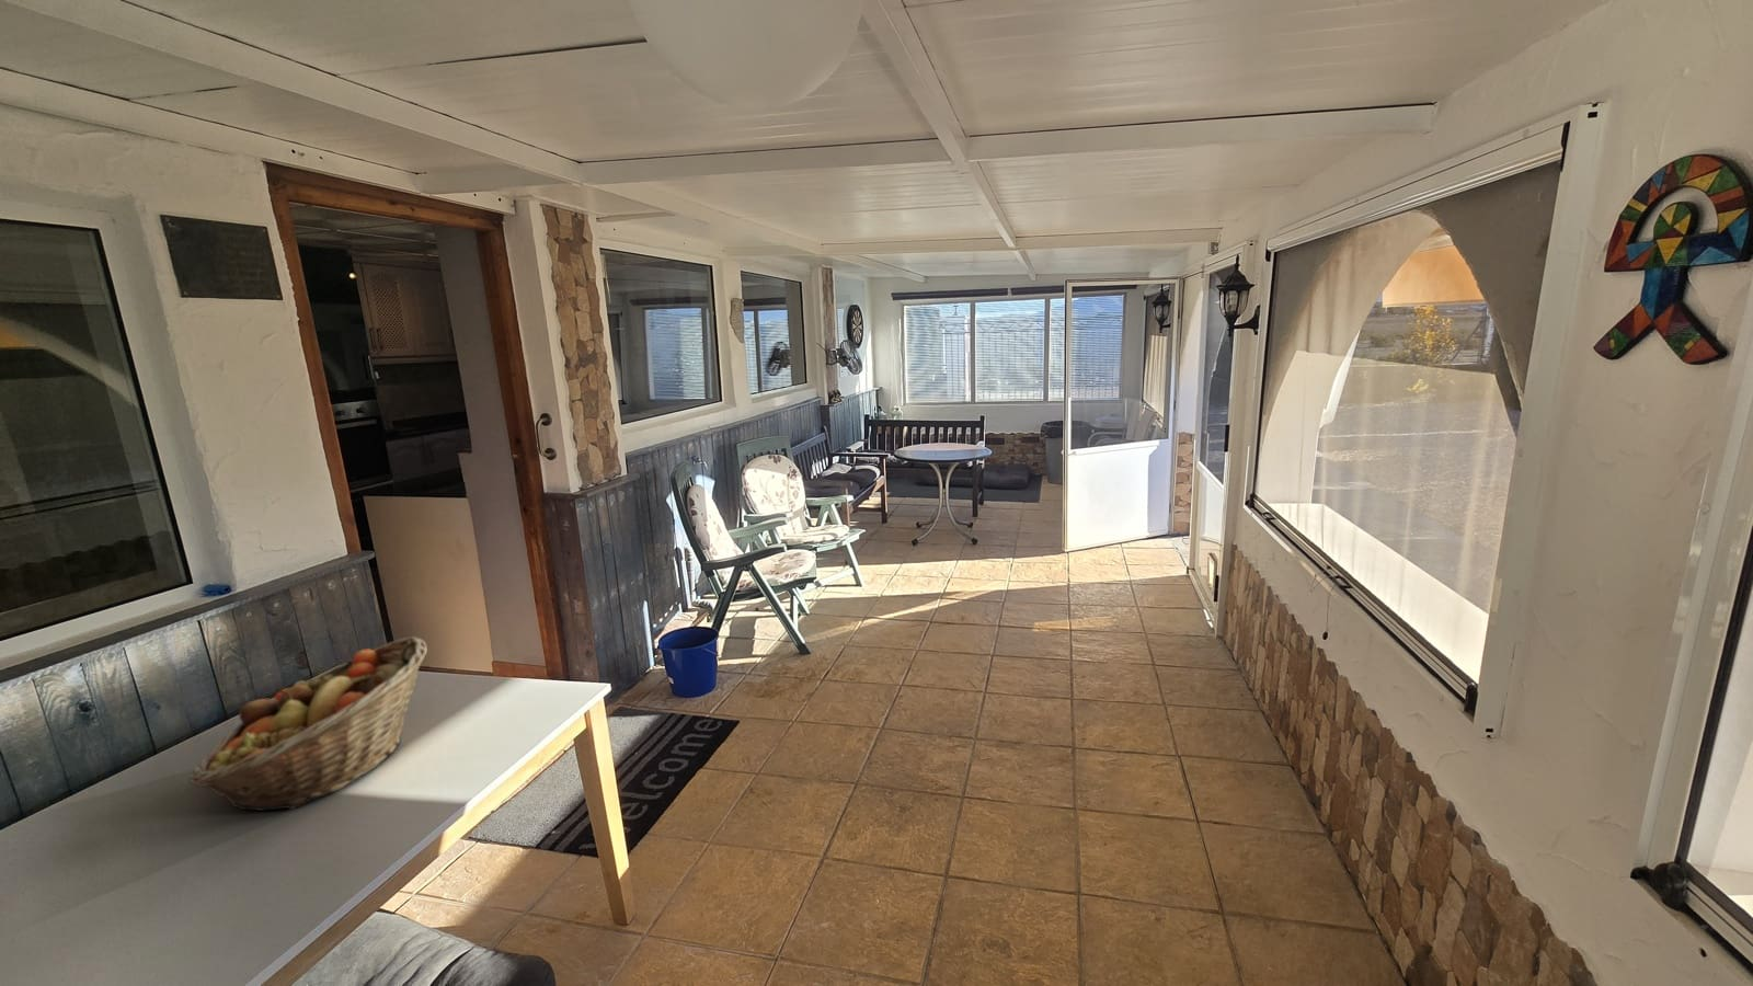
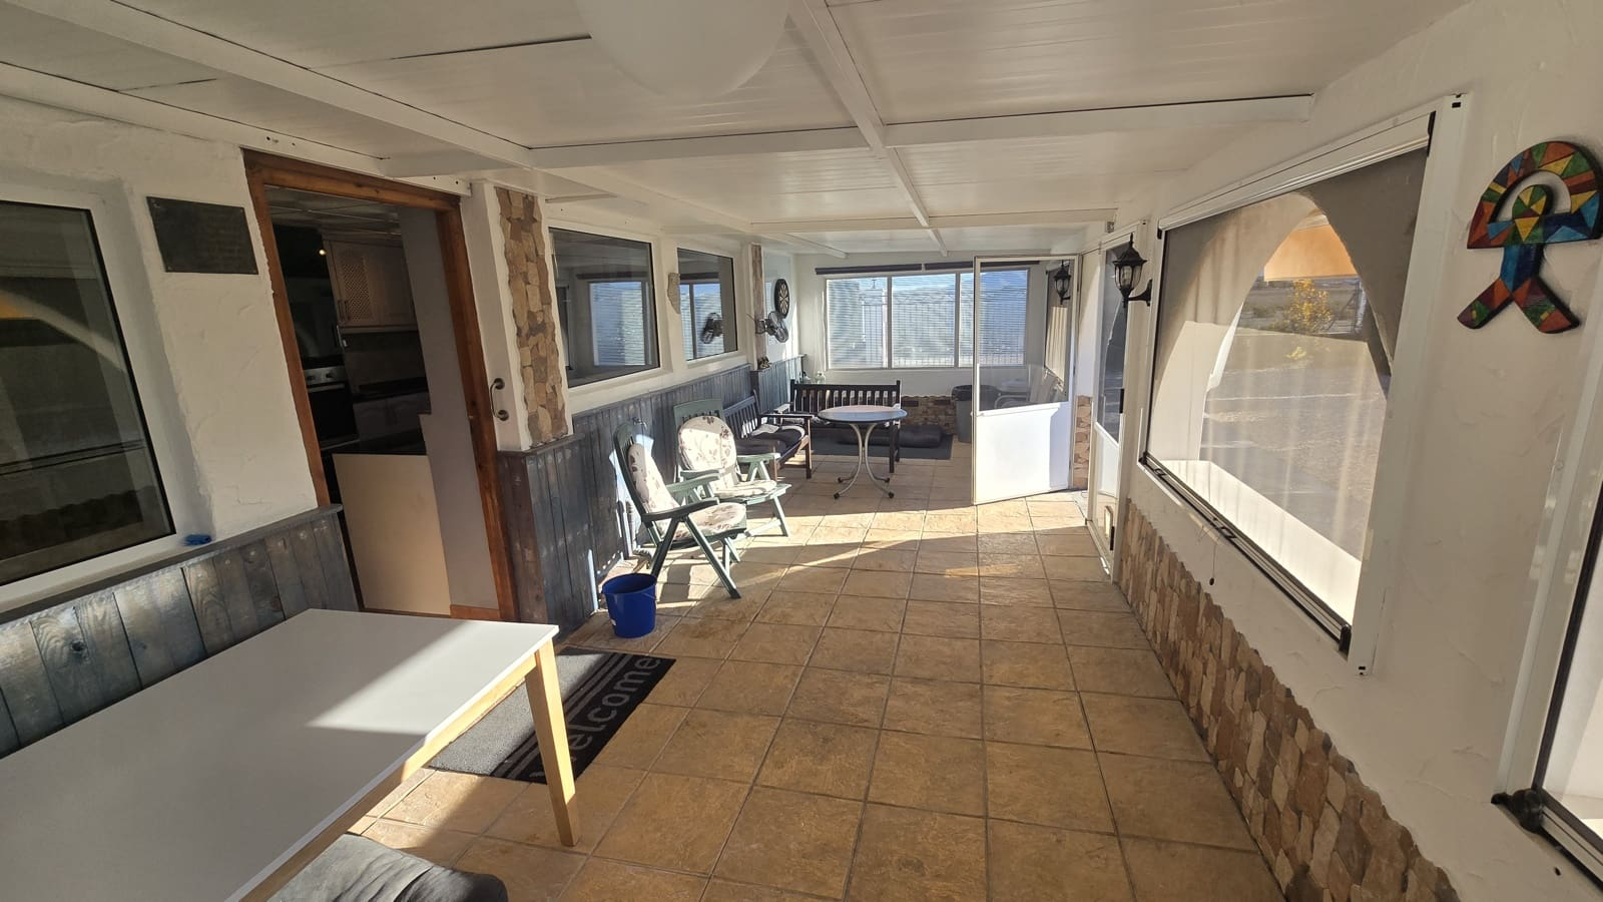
- fruit basket (324, 716)
